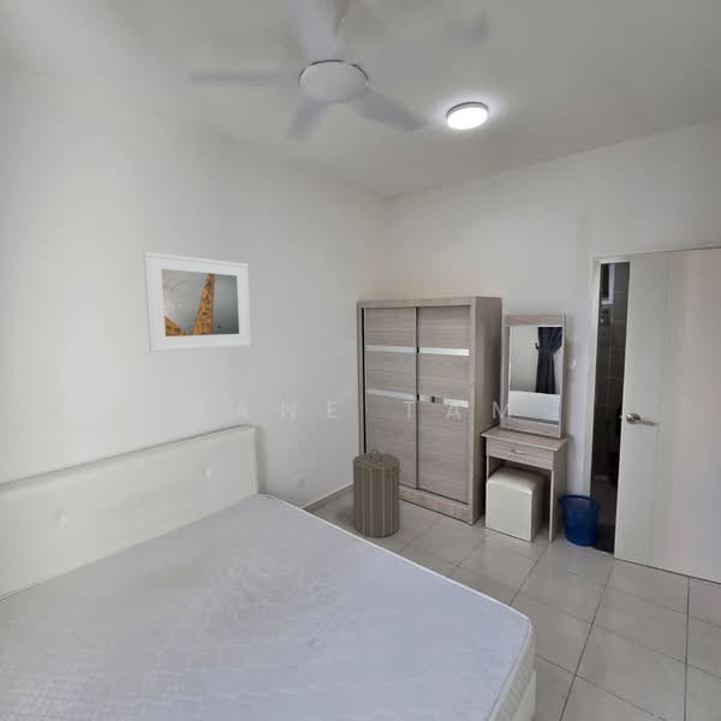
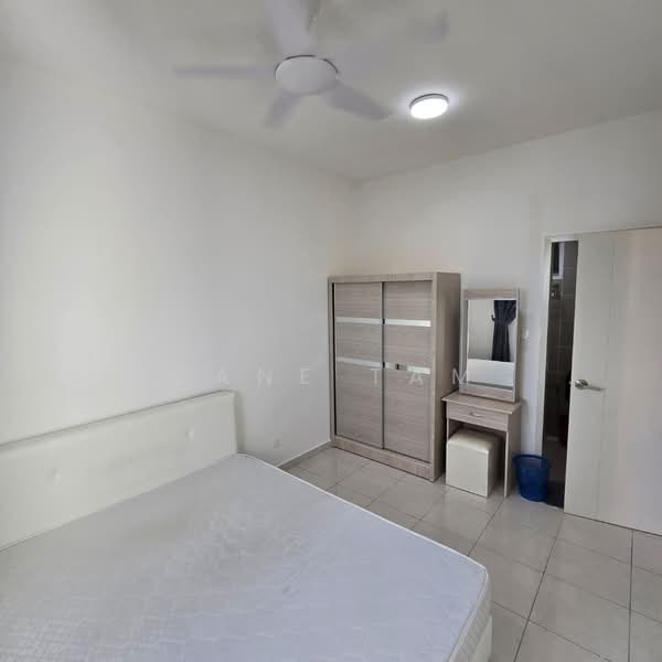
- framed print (203, 304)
- laundry hamper (376, 488)
